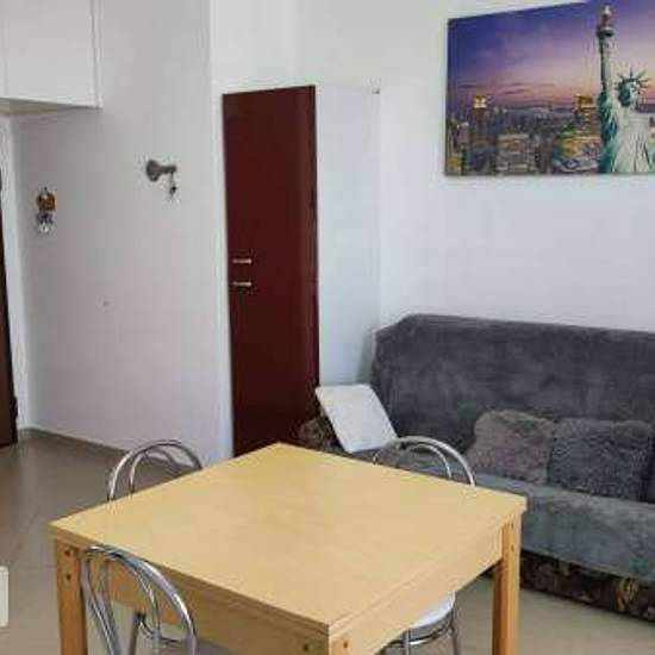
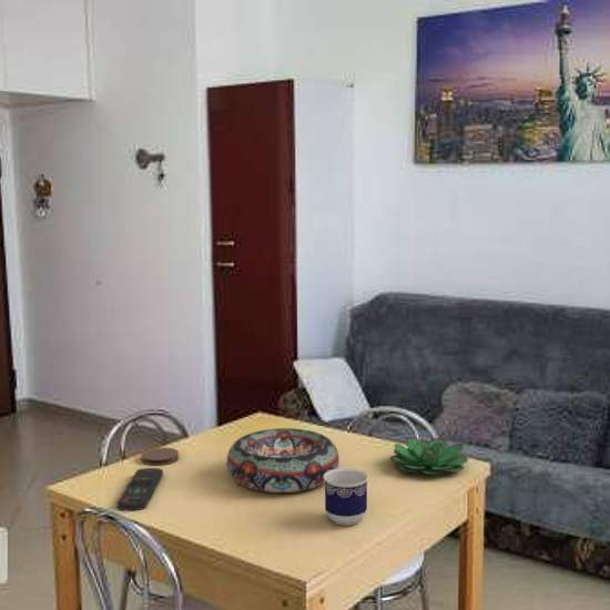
+ decorative bowl (283, 459)
+ remote control (141, 487)
+ coaster (160, 456)
+ cup (343, 496)
+ succulent plant (428, 455)
